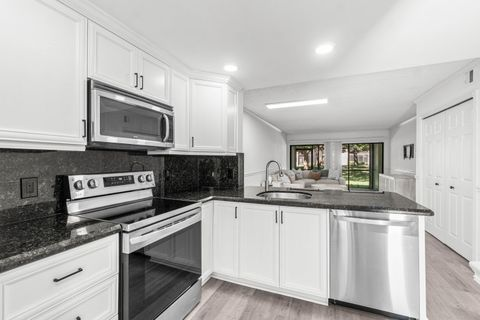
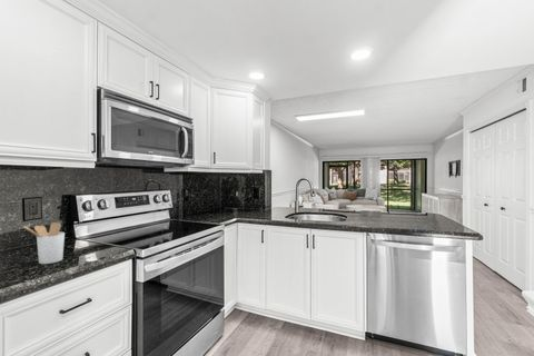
+ utensil holder (43, 241)
